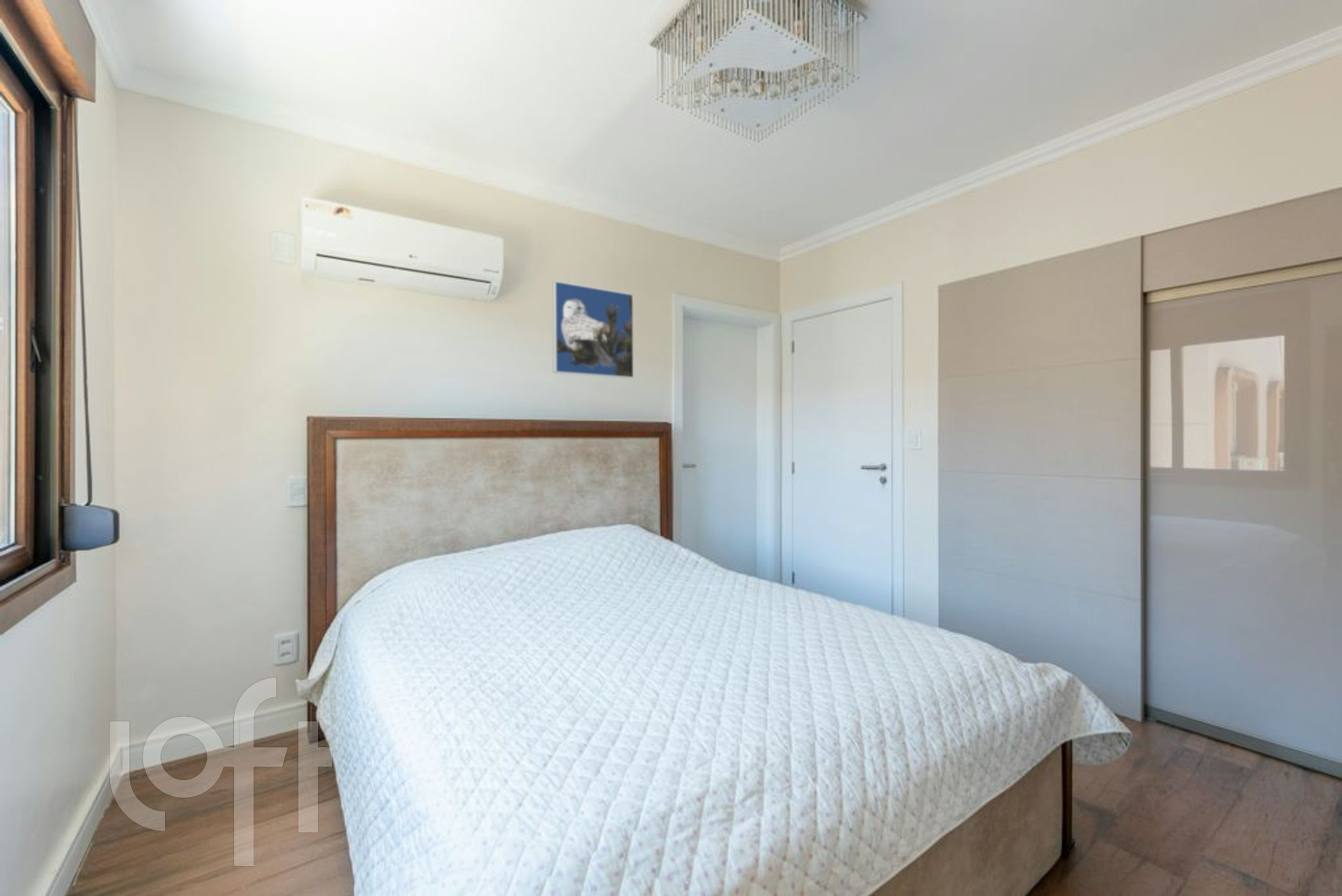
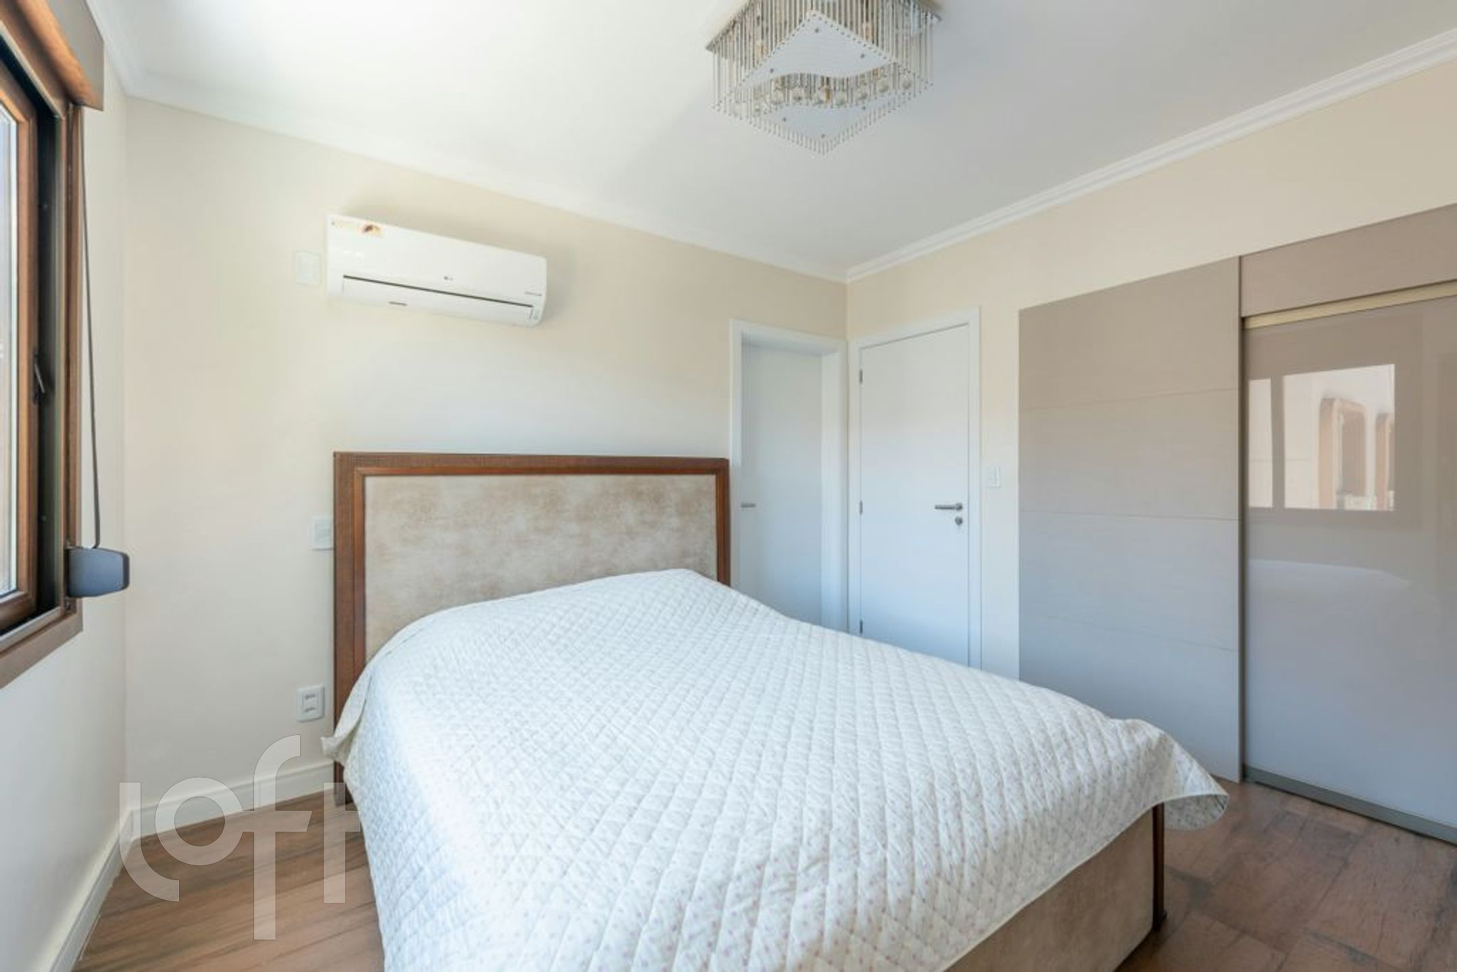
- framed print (594, 332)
